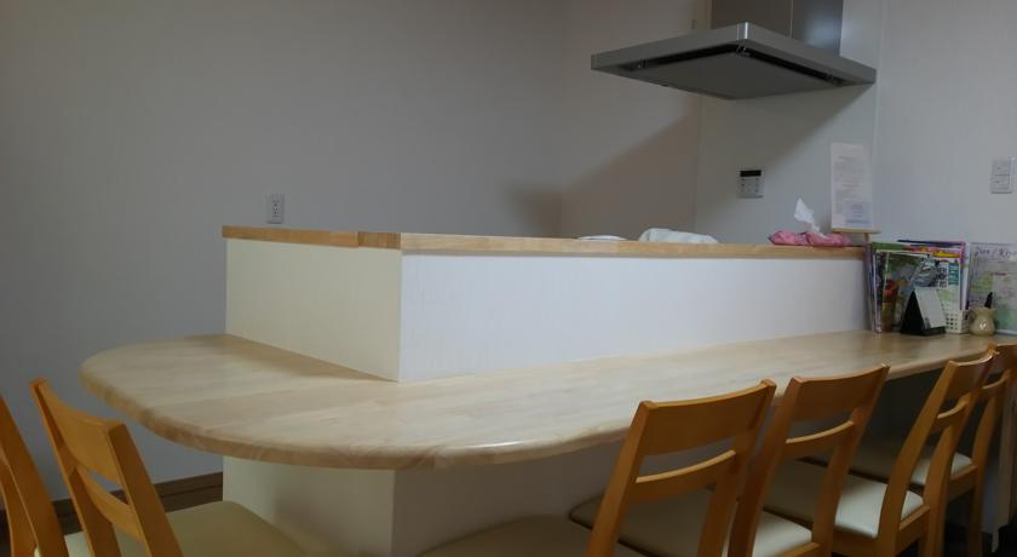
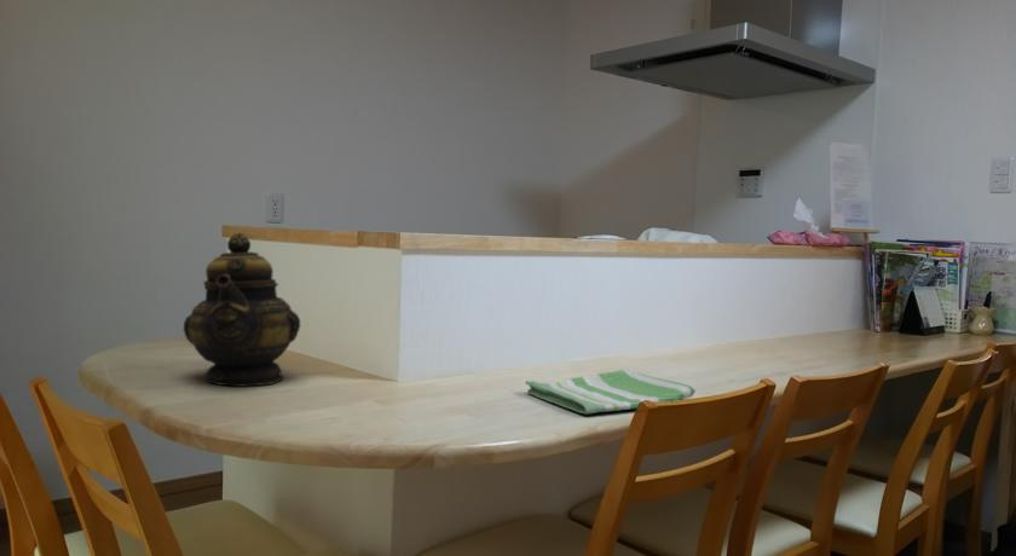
+ dish towel (610, 389)
+ teapot (243, 306)
